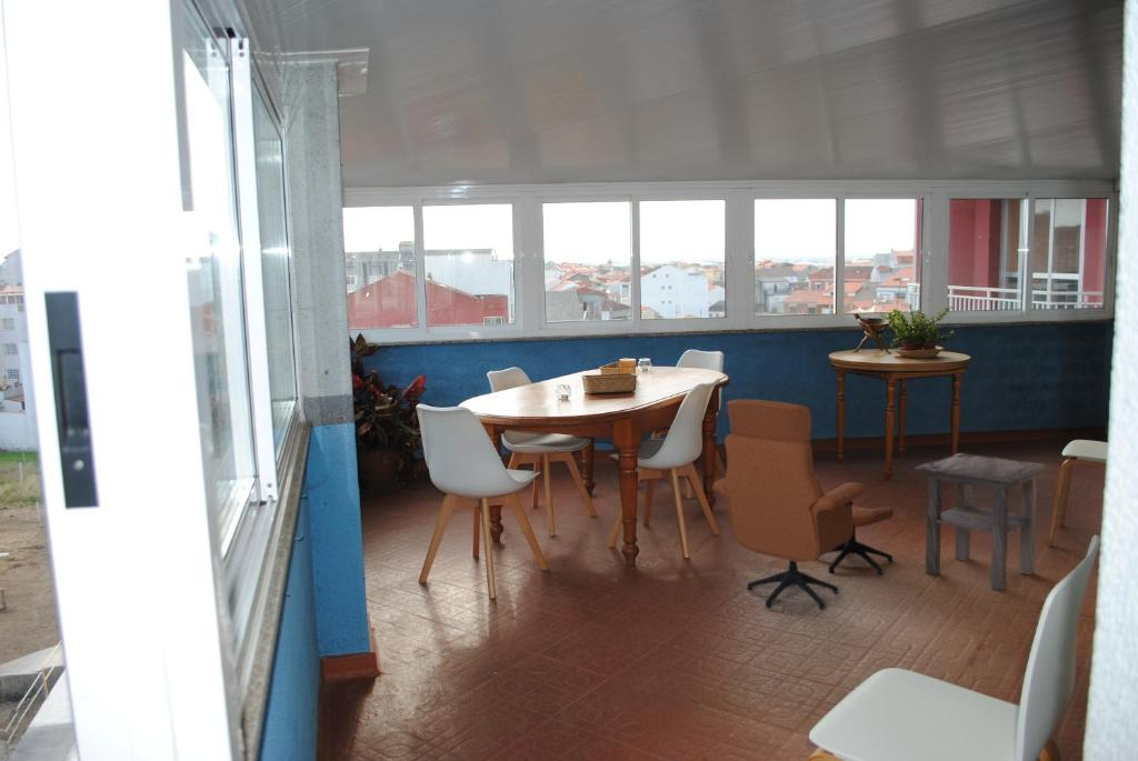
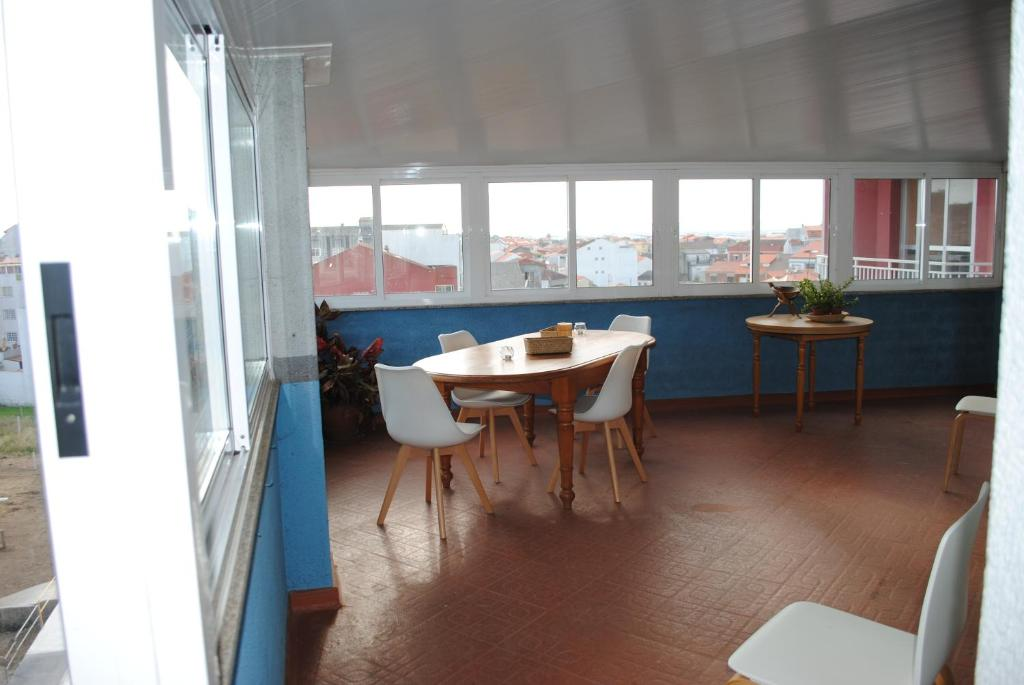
- side table (980, 518)
- armchair (818, 485)
